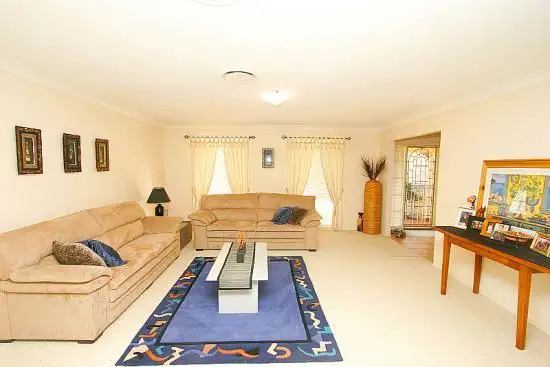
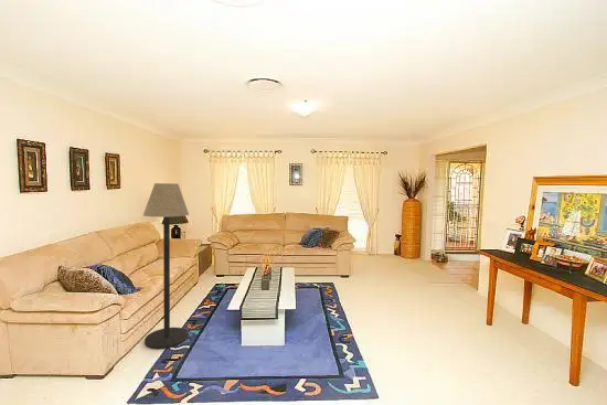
+ floor lamp (167, 262)
